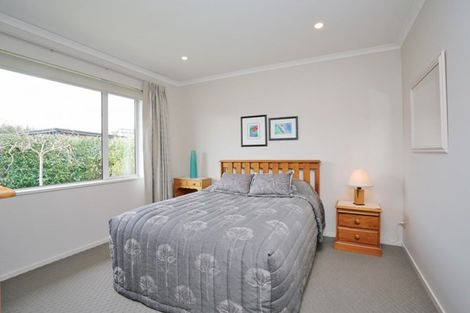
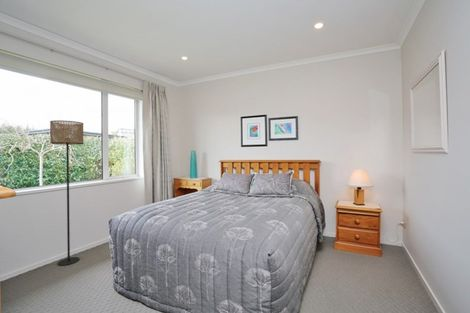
+ floor lamp (68, 191)
